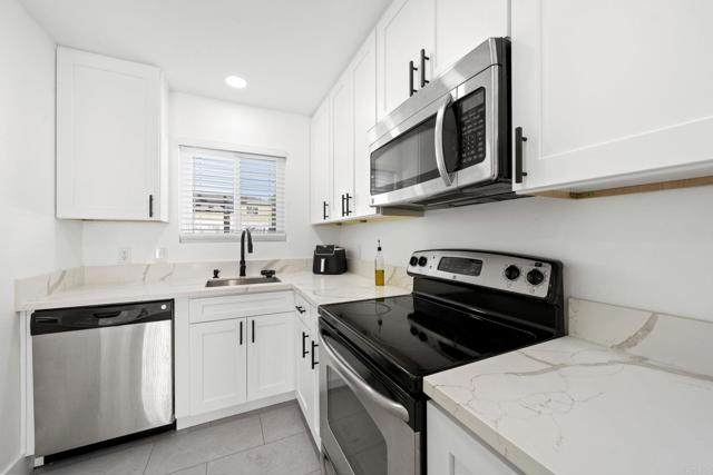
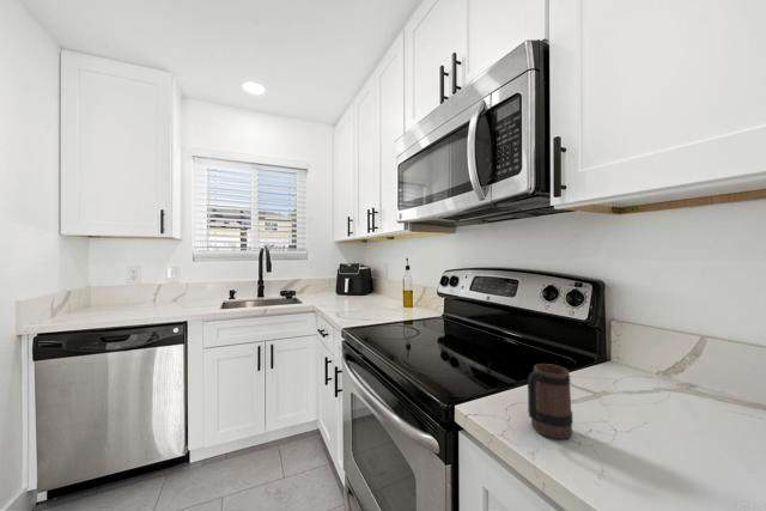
+ mug (546, 400)
